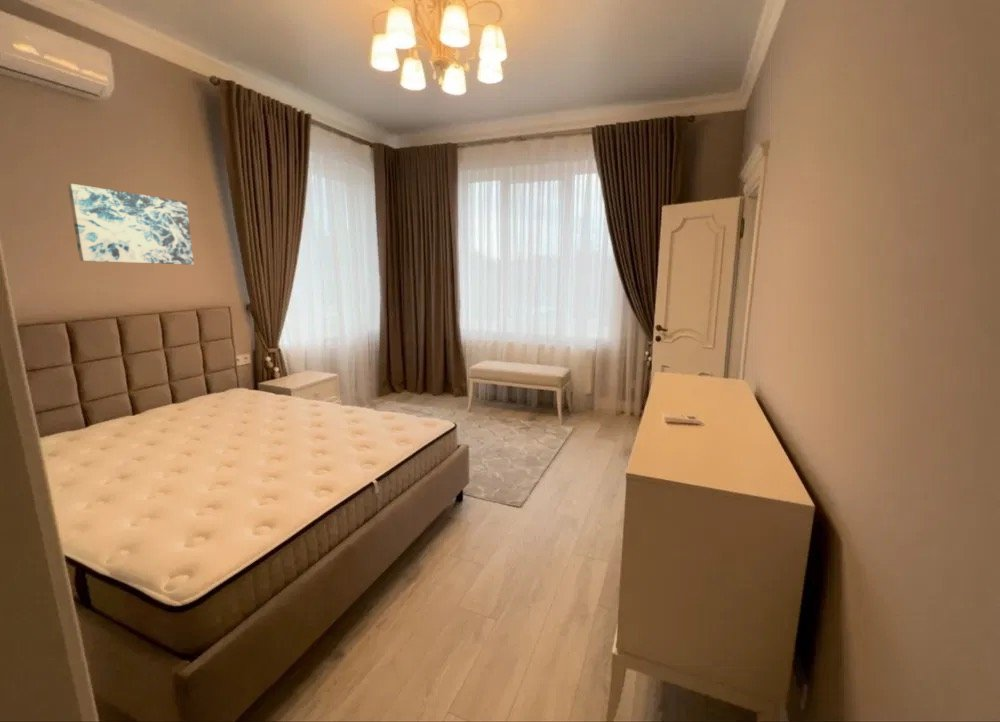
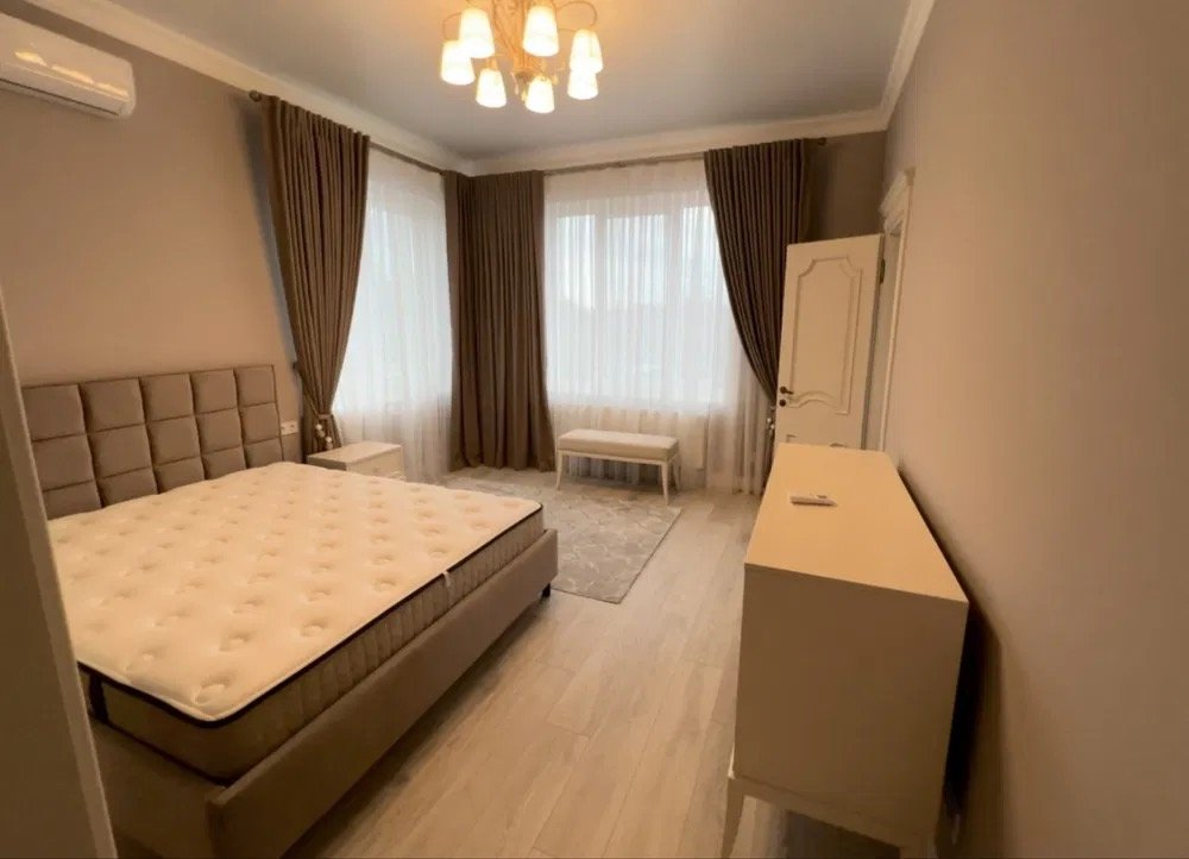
- wall art (137, 228)
